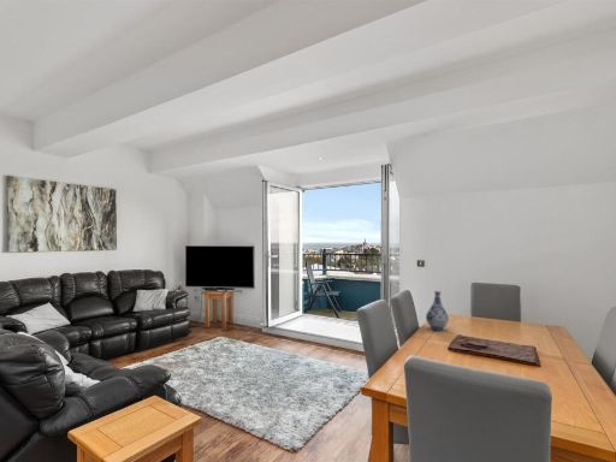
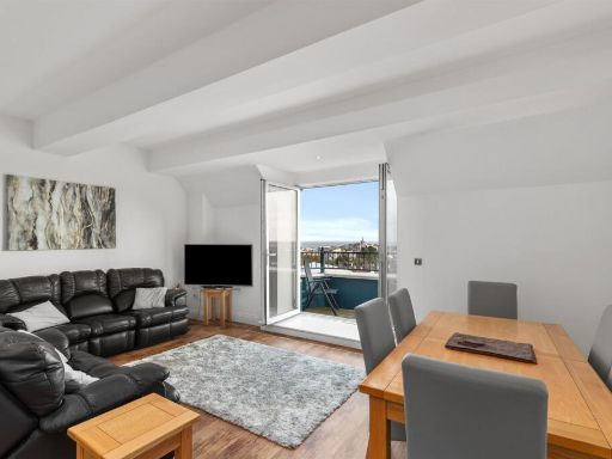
- vase (437, 309)
